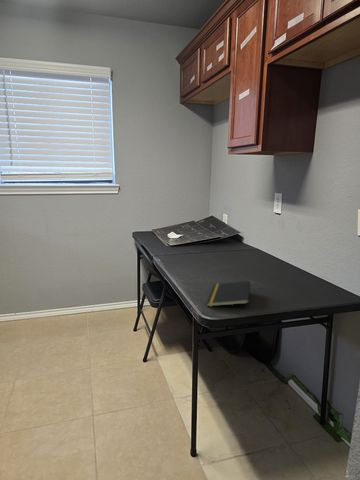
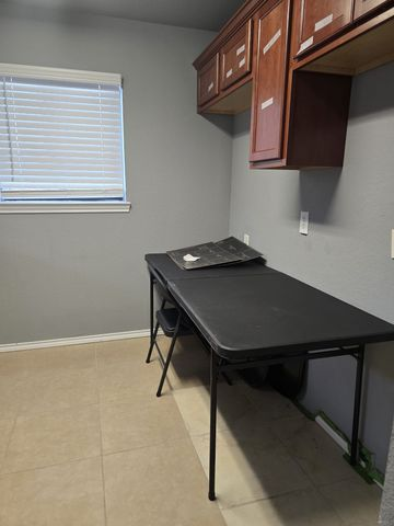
- notepad (229, 292)
